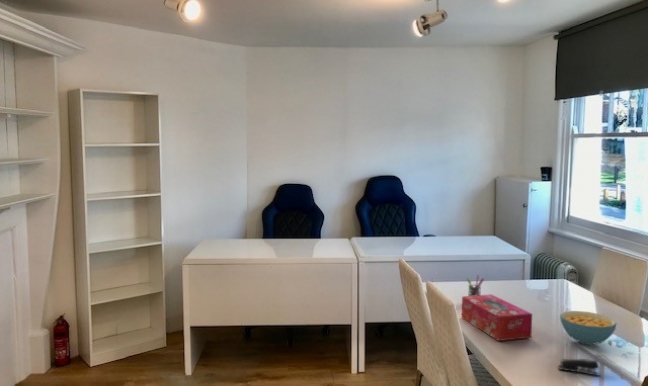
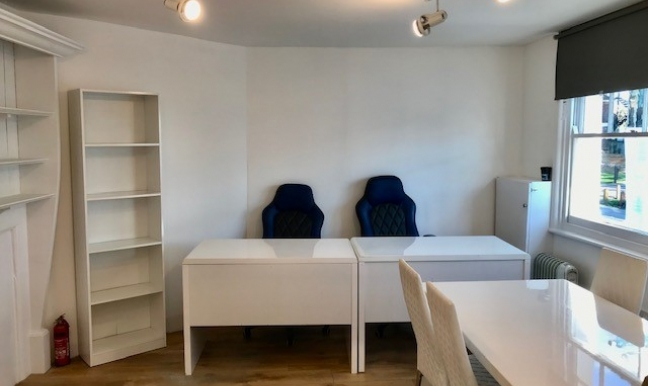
- pen holder (473, 287)
- stapler (578, 364)
- cereal bowl (587, 330)
- tissue box (494, 315)
